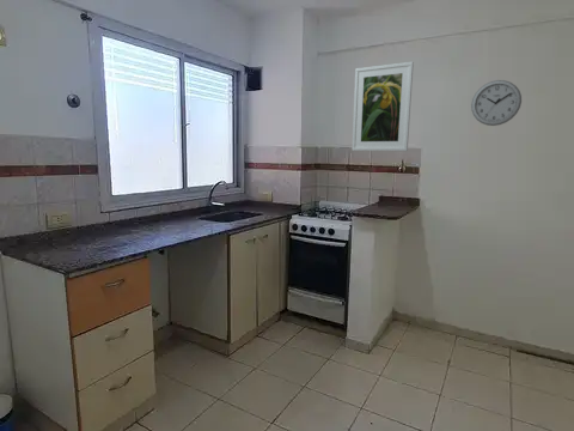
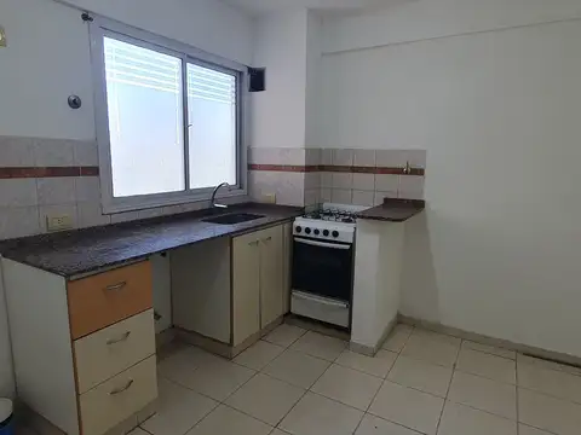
- wall clock (495, 103)
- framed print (380, 108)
